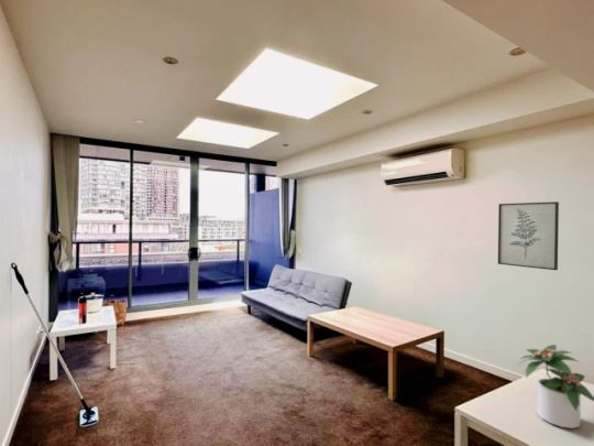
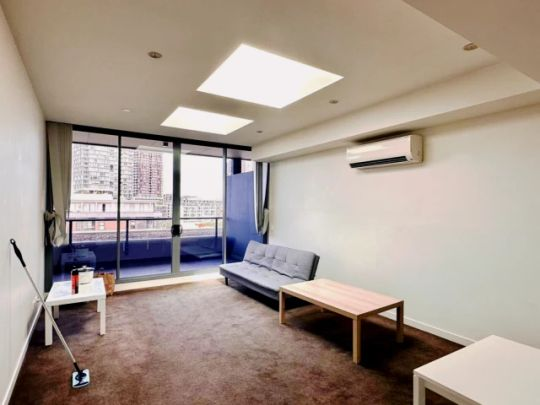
- potted plant (552, 383)
- wall art (526, 235)
